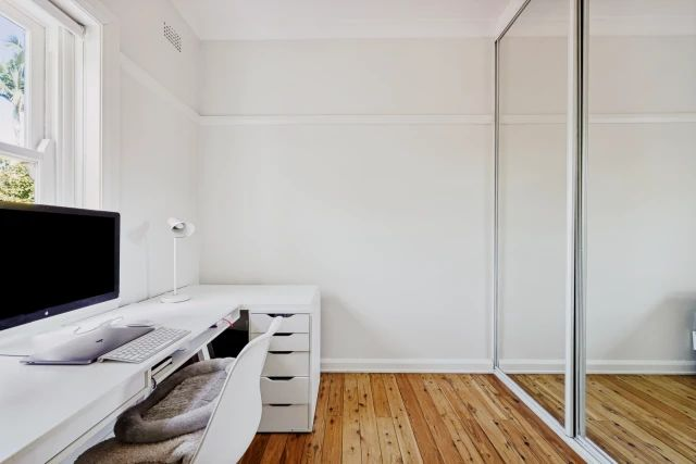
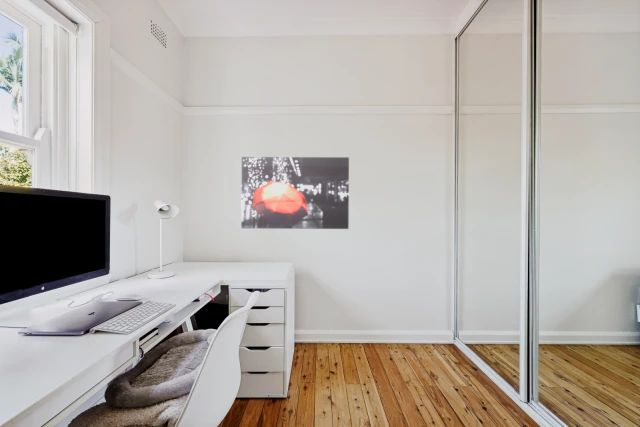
+ wall art (295, 193)
